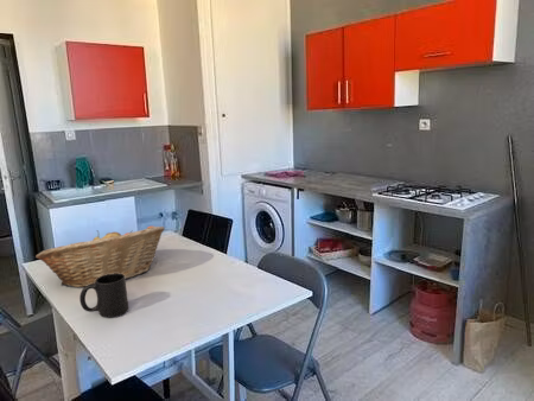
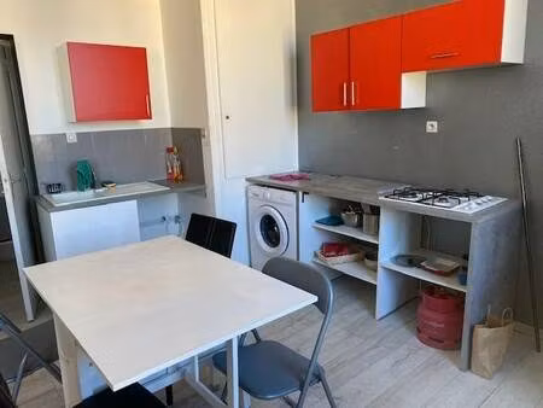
- fruit basket (106, 250)
- mug (106, 295)
